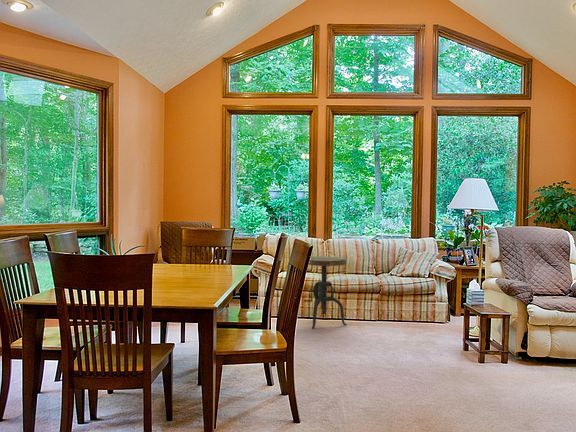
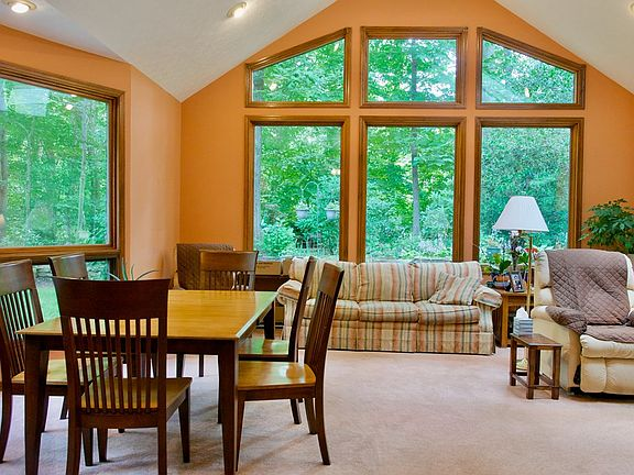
- side table (324, 291)
